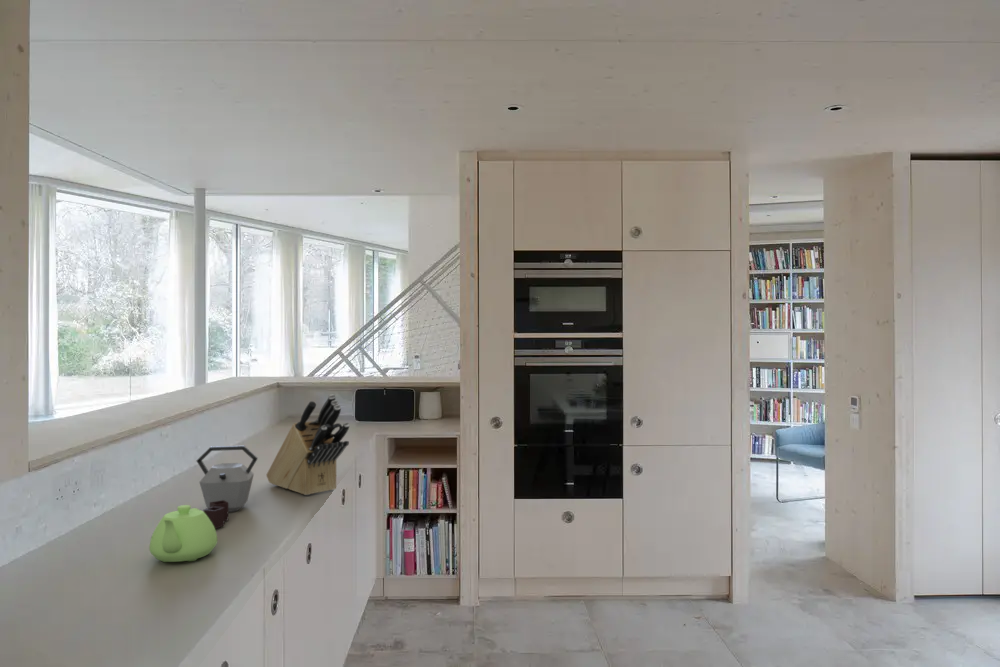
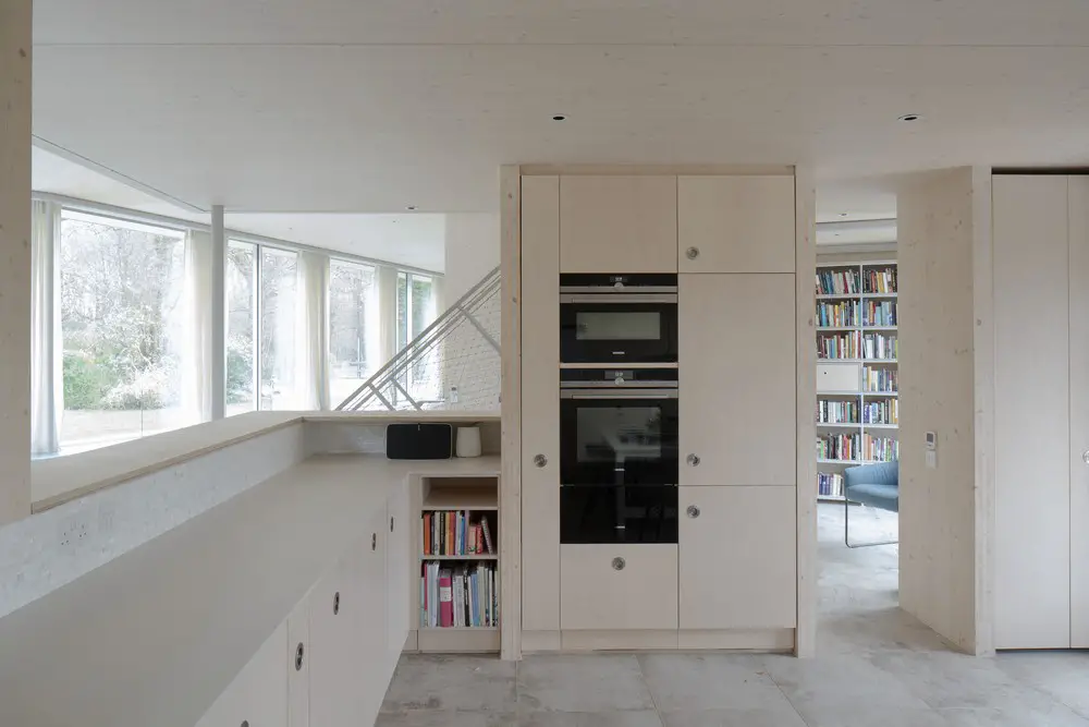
- teapot (182, 532)
- knife block (307, 441)
- kettle (222, 483)
